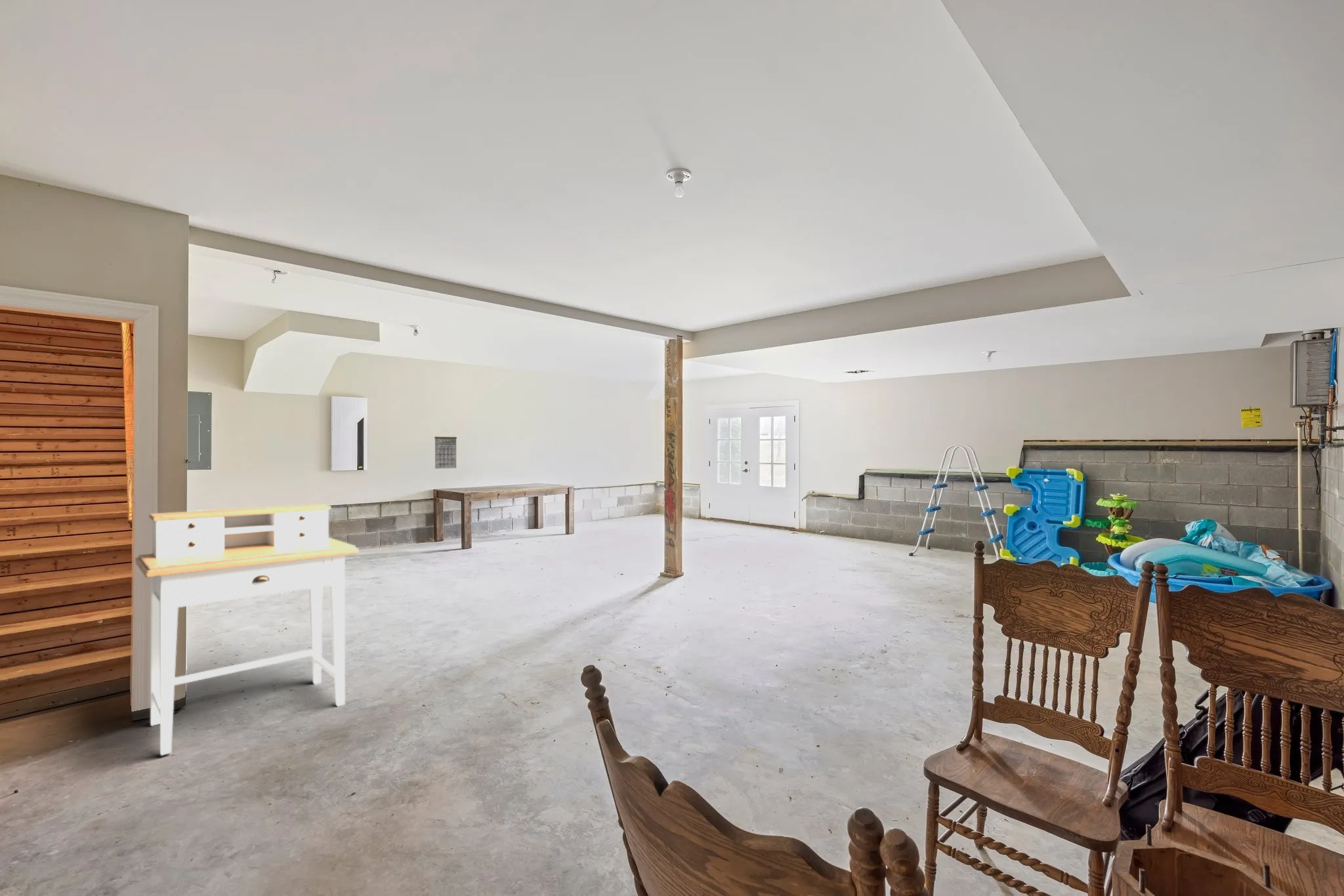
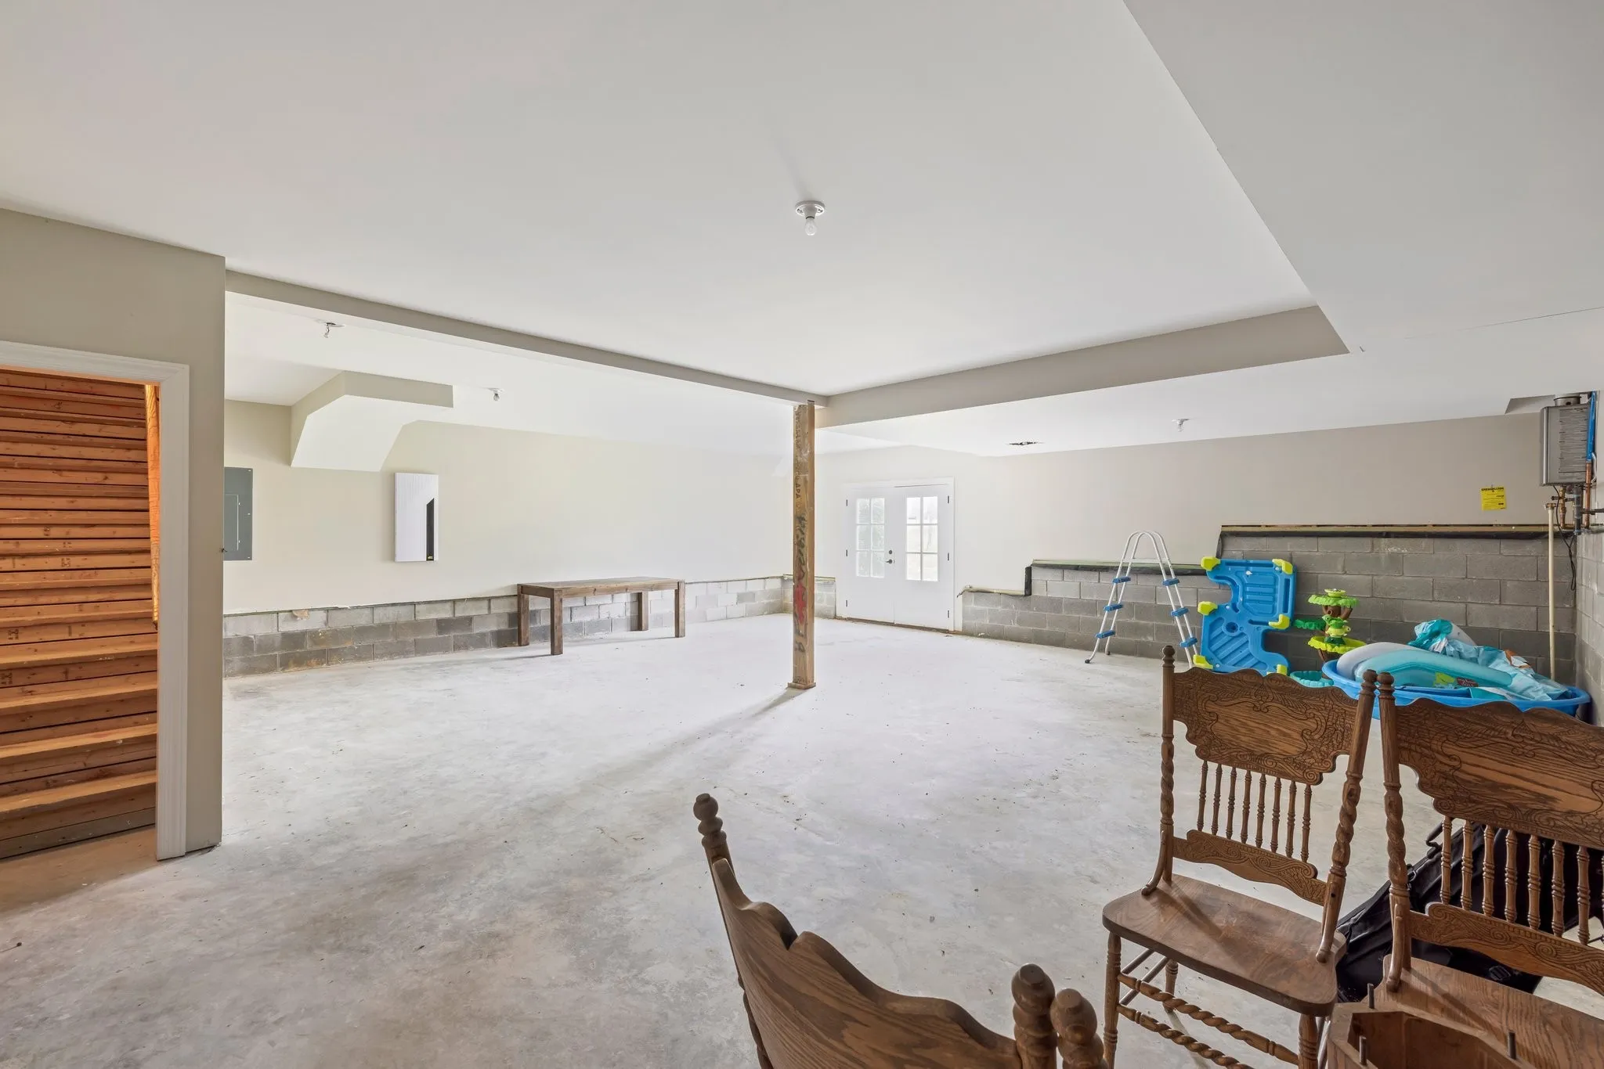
- desk (249, 597)
- calendar (446, 449)
